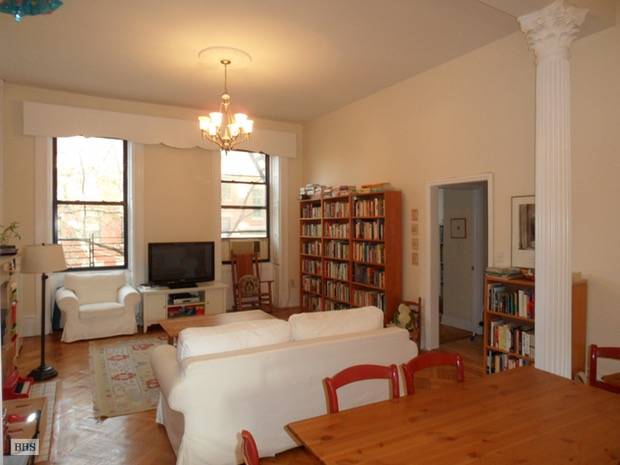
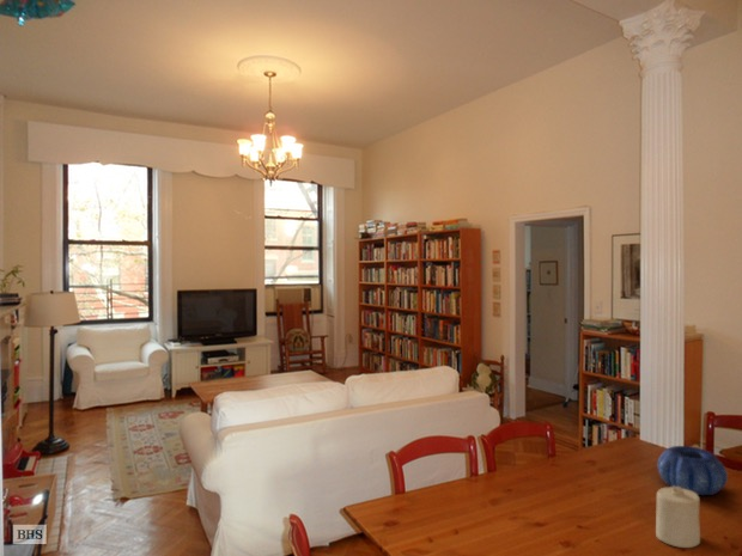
+ decorative bowl (691, 469)
+ candle (677, 512)
